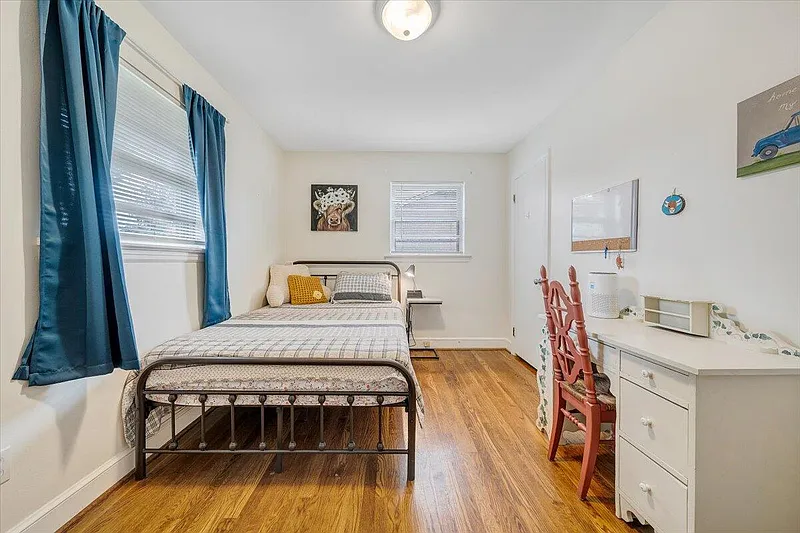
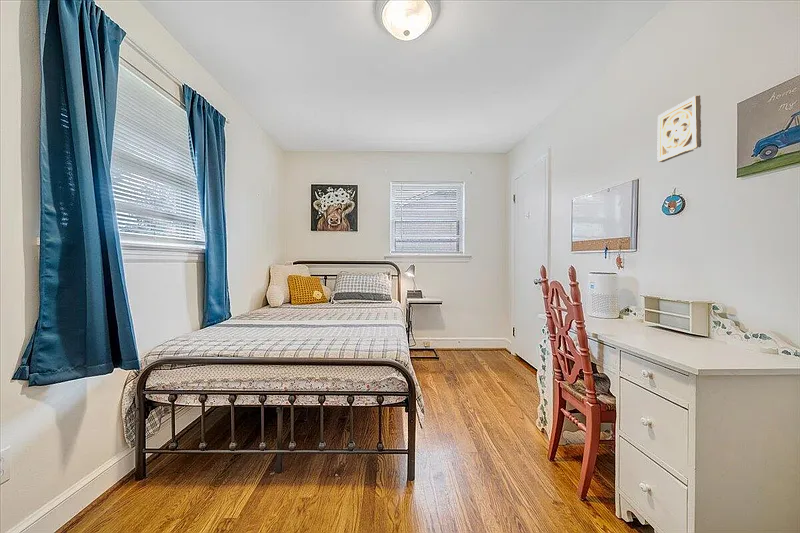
+ wall ornament (677, 131)
